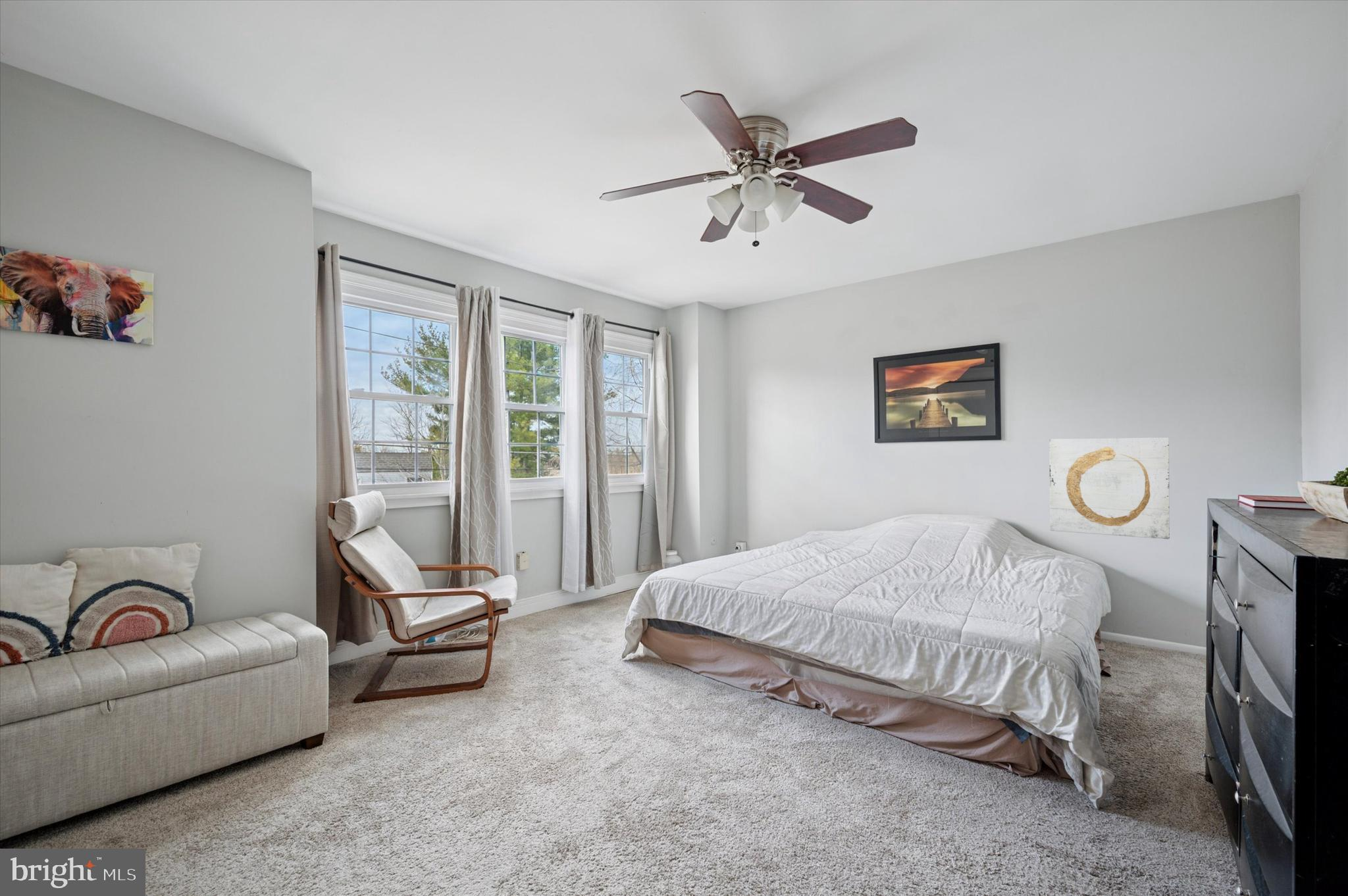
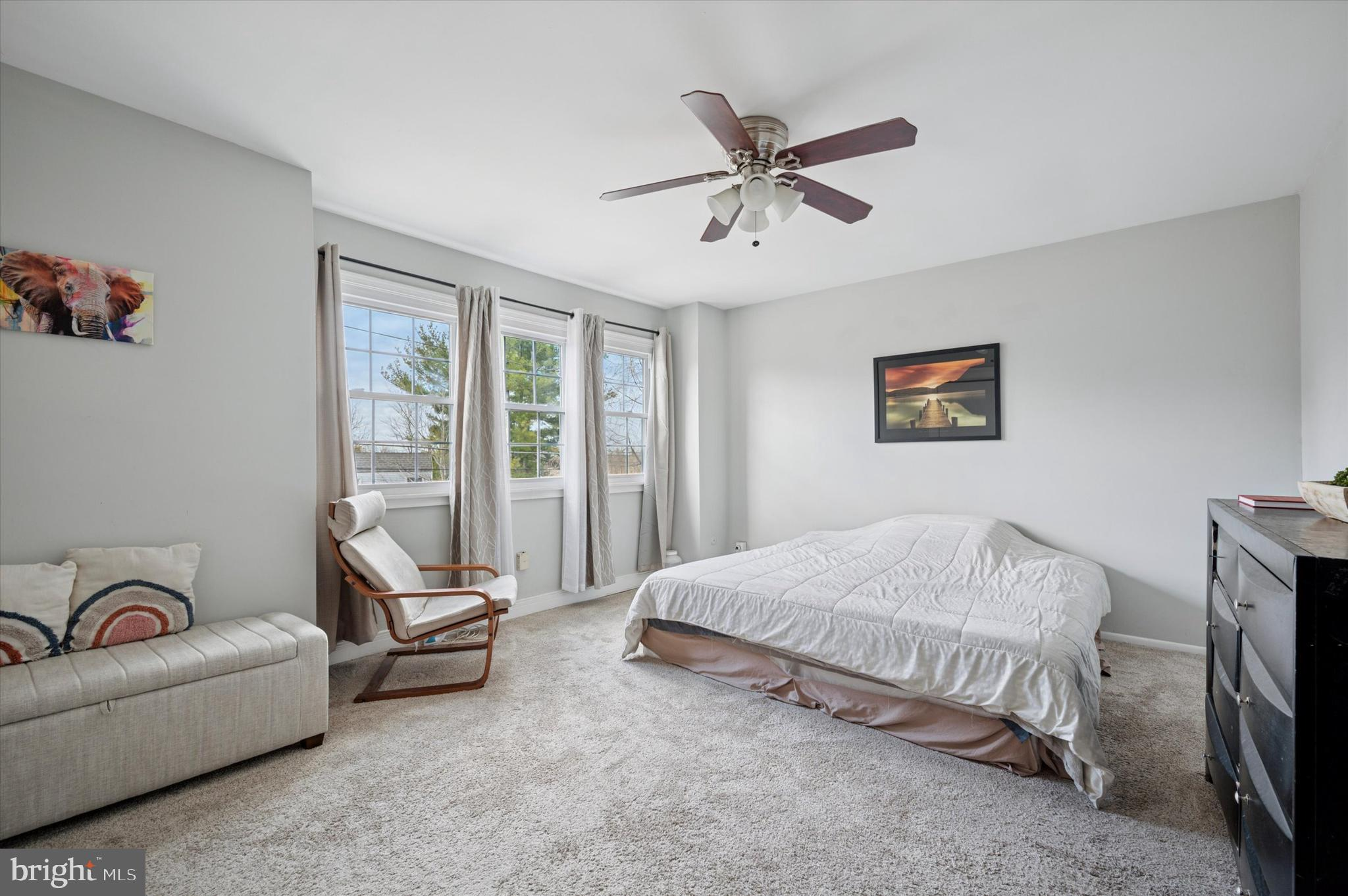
- wall art (1106, 486)
